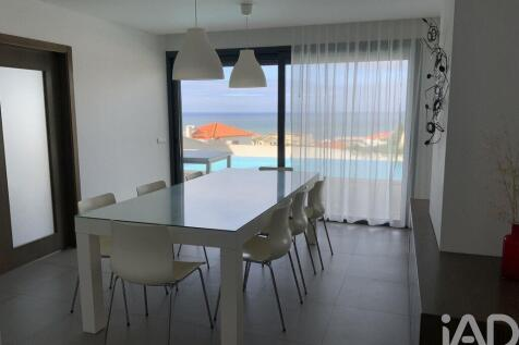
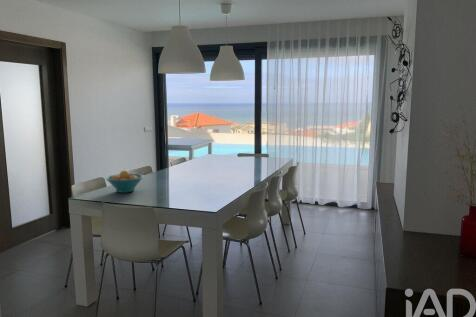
+ fruit bowl (125, 180)
